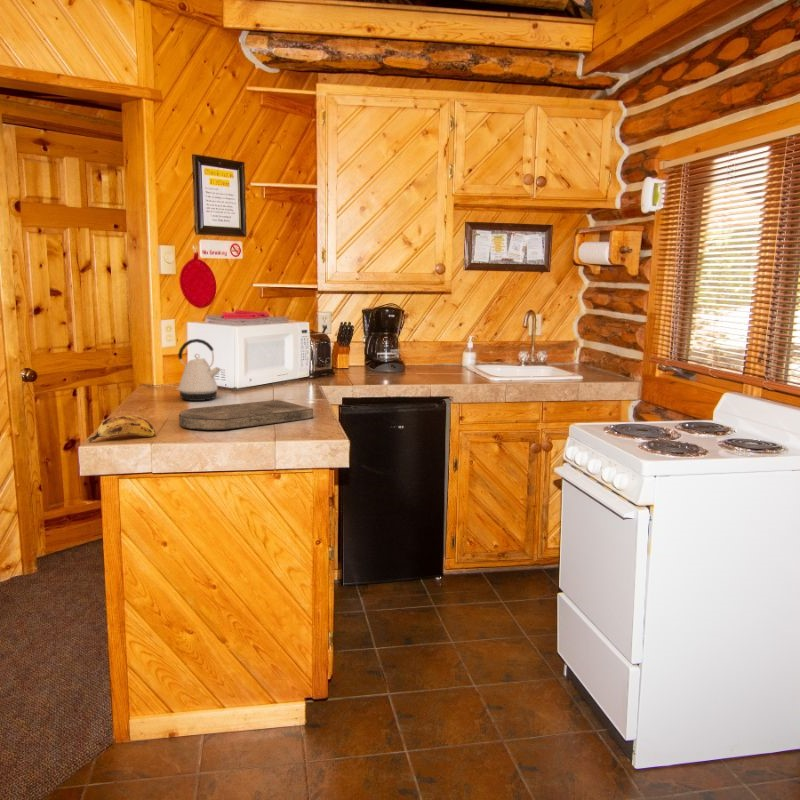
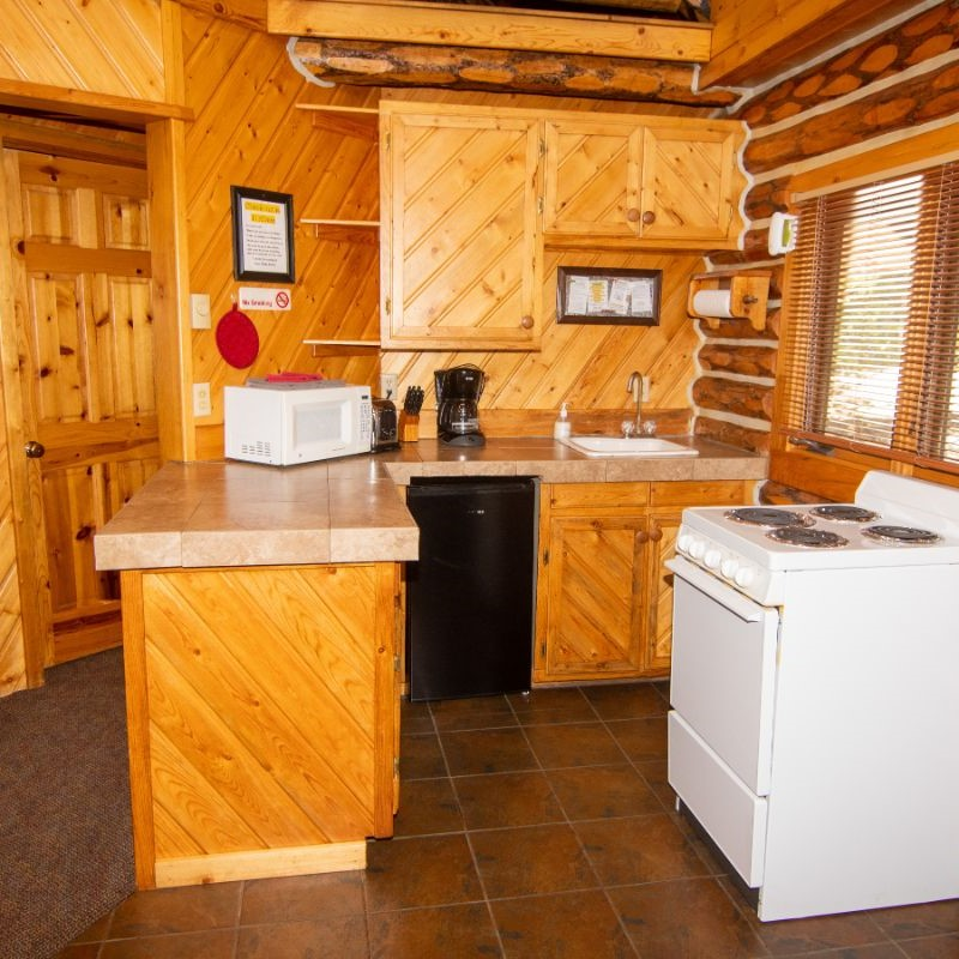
- cutting board (241, 414)
- banana (123, 427)
- kettle (198, 369)
